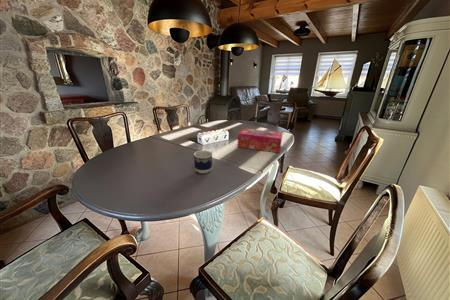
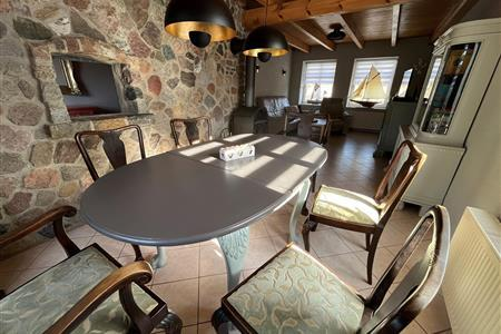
- cup (201, 161)
- tissue box (260, 139)
